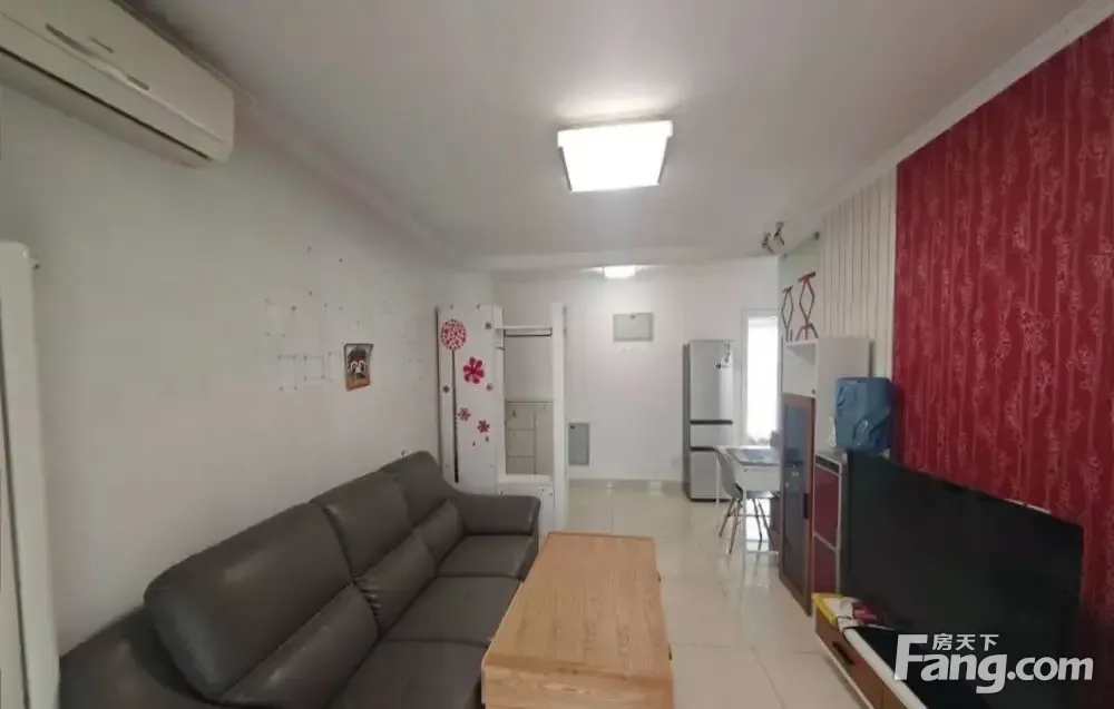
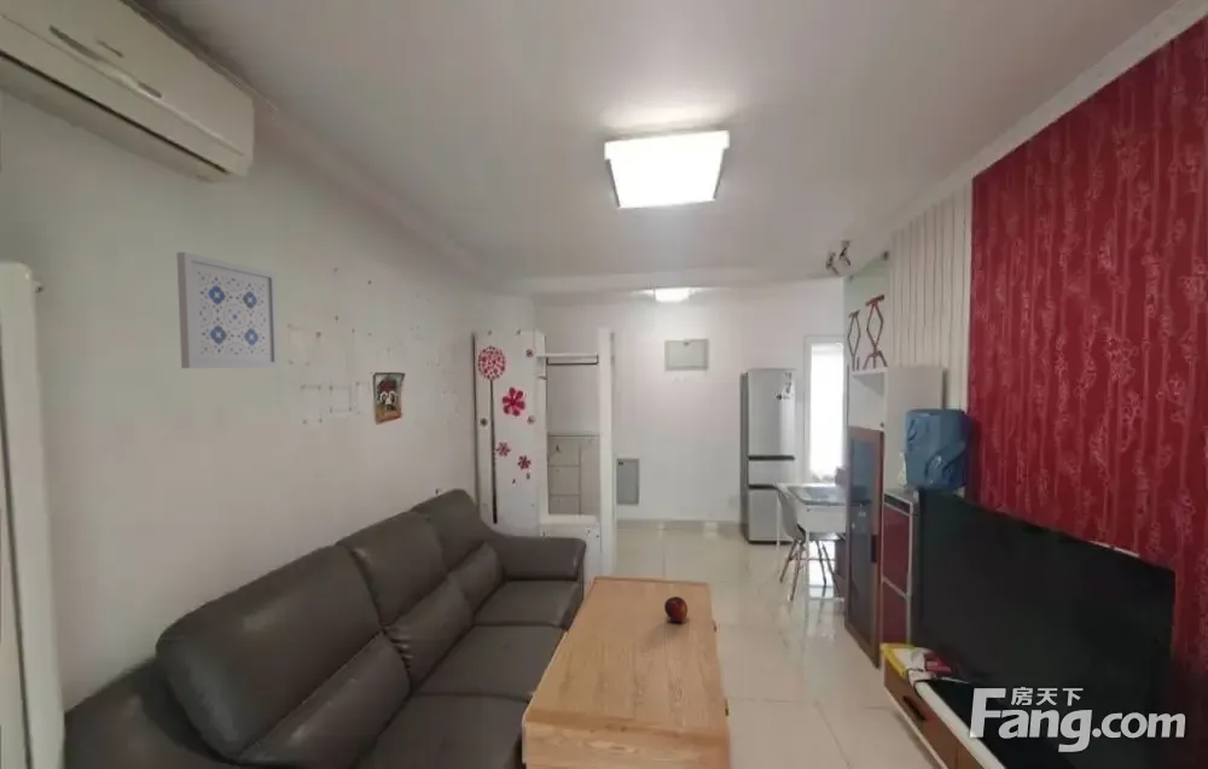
+ fruit (675, 608)
+ wall art (233, 315)
